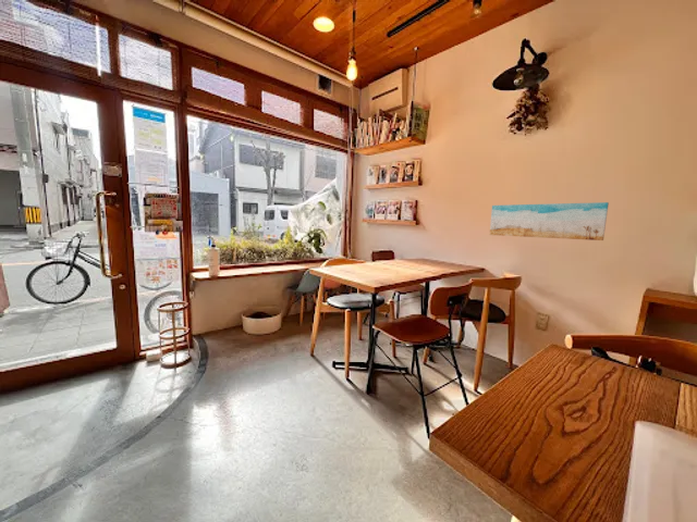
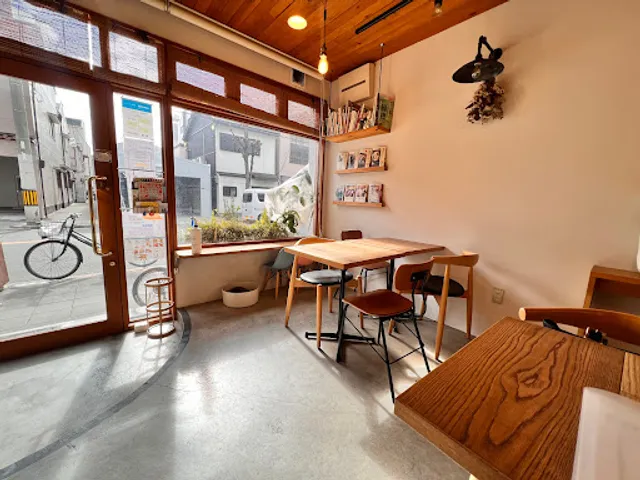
- wall art (541, 221)
